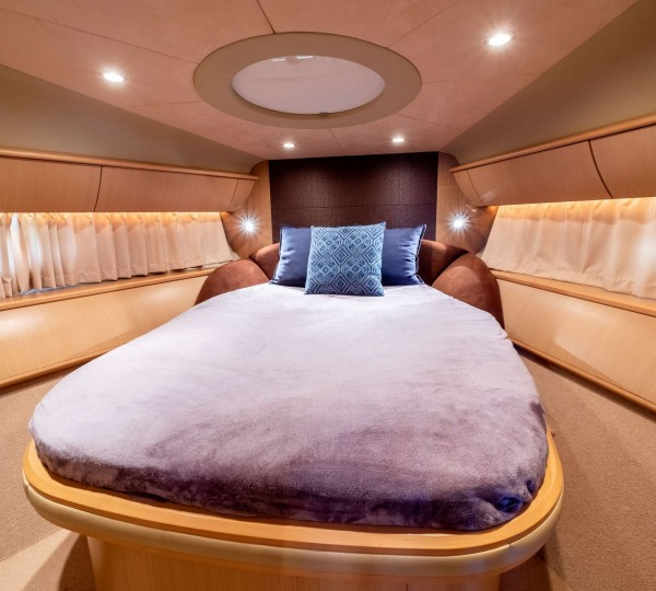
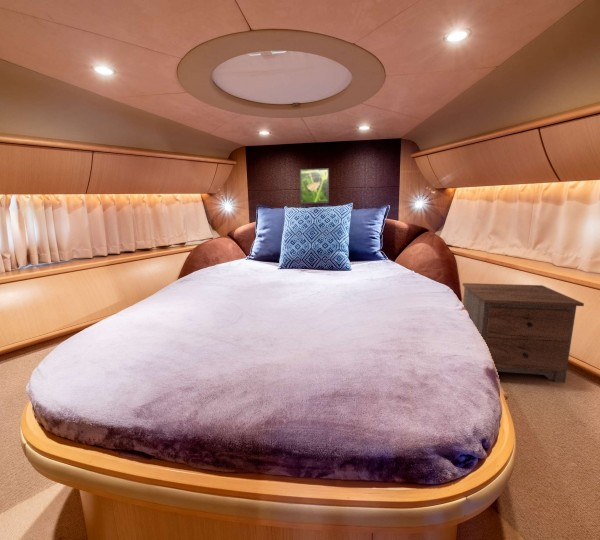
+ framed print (314, 186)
+ nightstand (511, 329)
